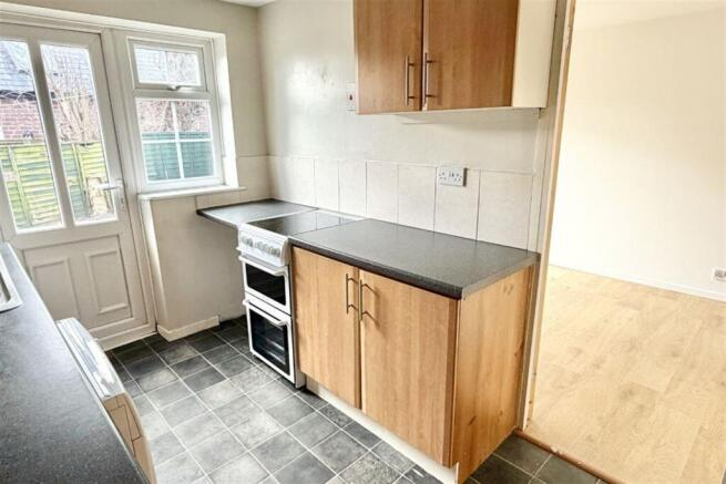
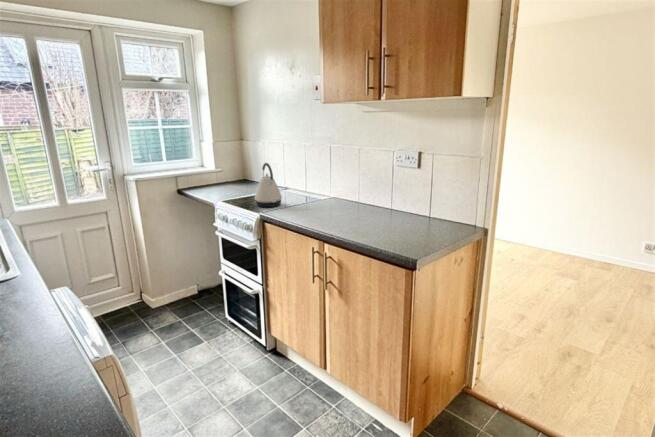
+ kettle (267, 184)
